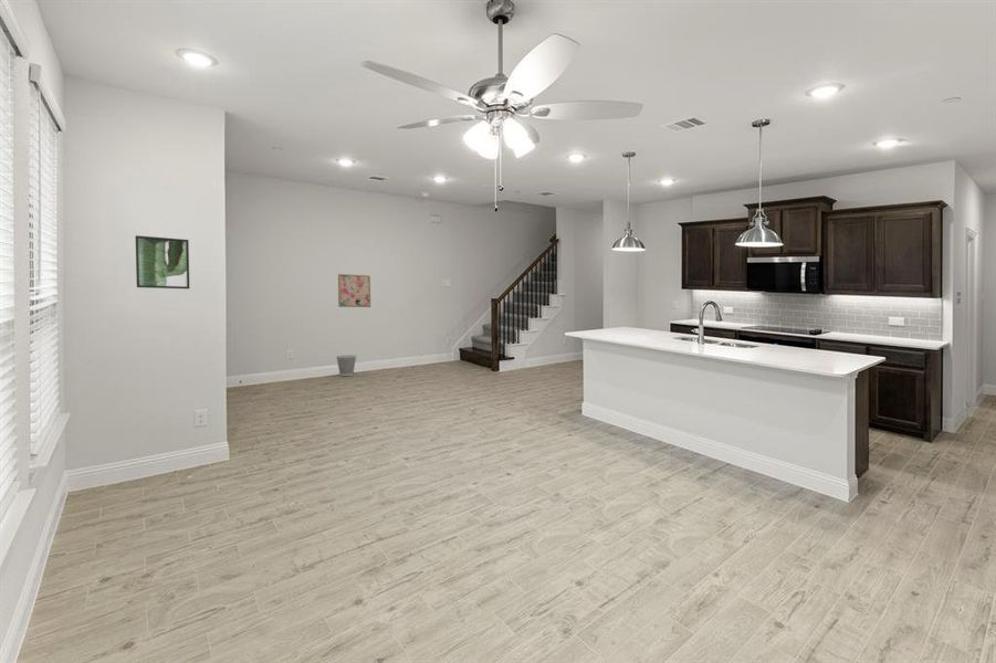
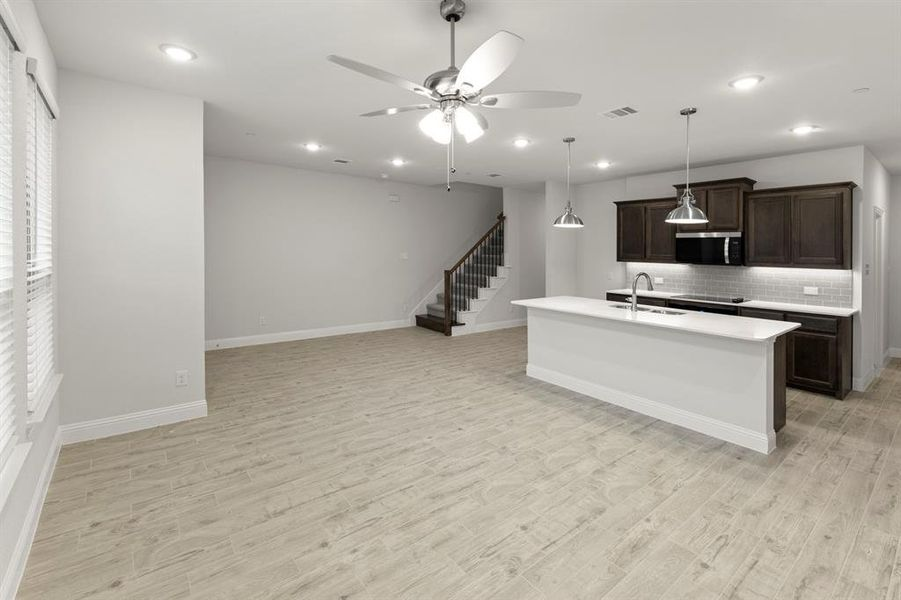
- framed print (162, 263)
- wastebasket (346, 365)
- wall art (354, 291)
